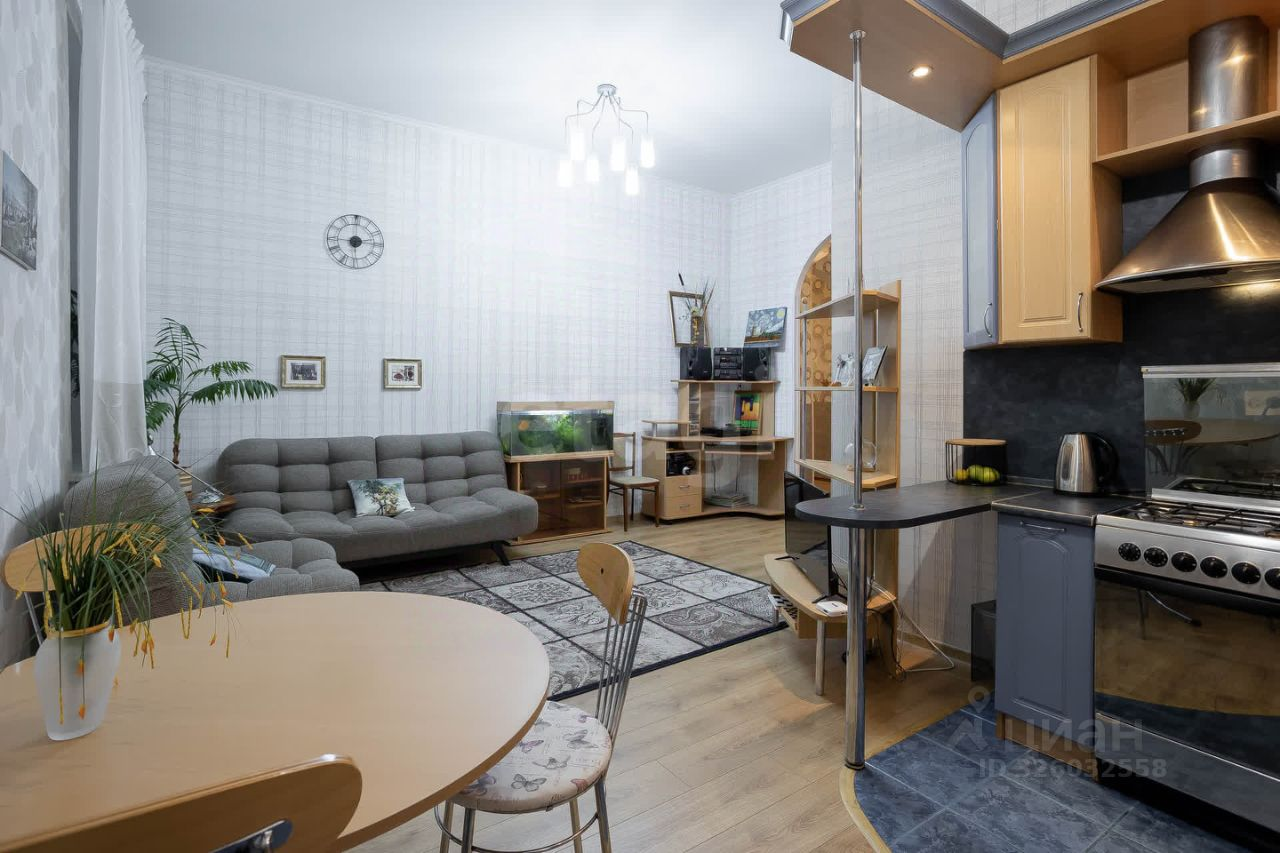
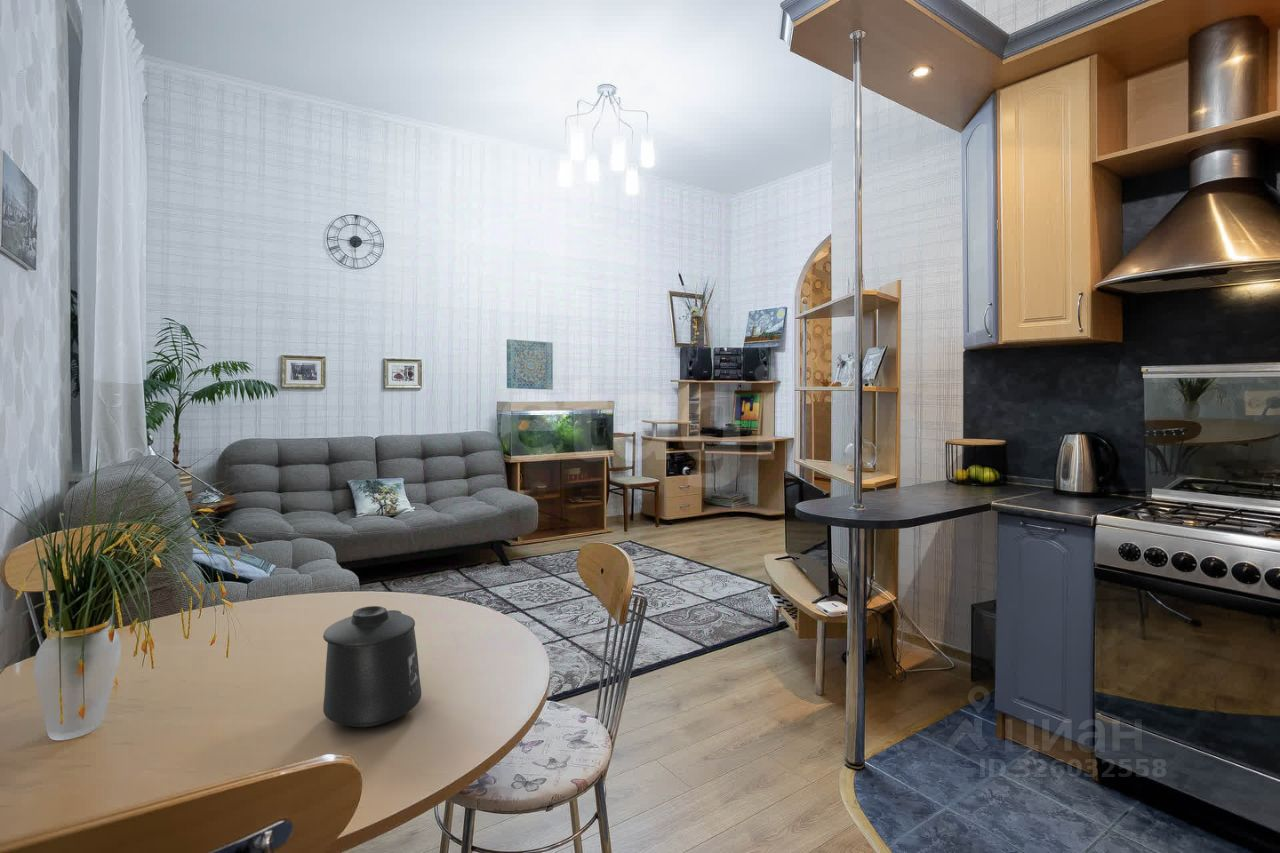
+ wall art (530, 364)
+ mug (371, 657)
